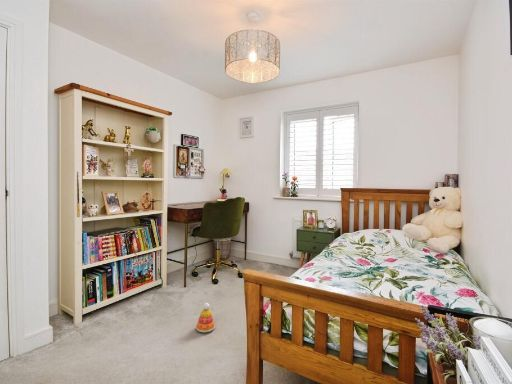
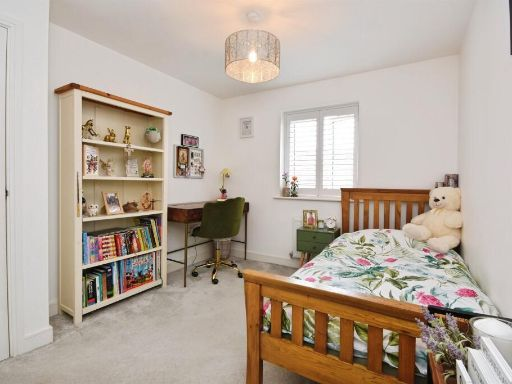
- stacking toy (205, 315)
